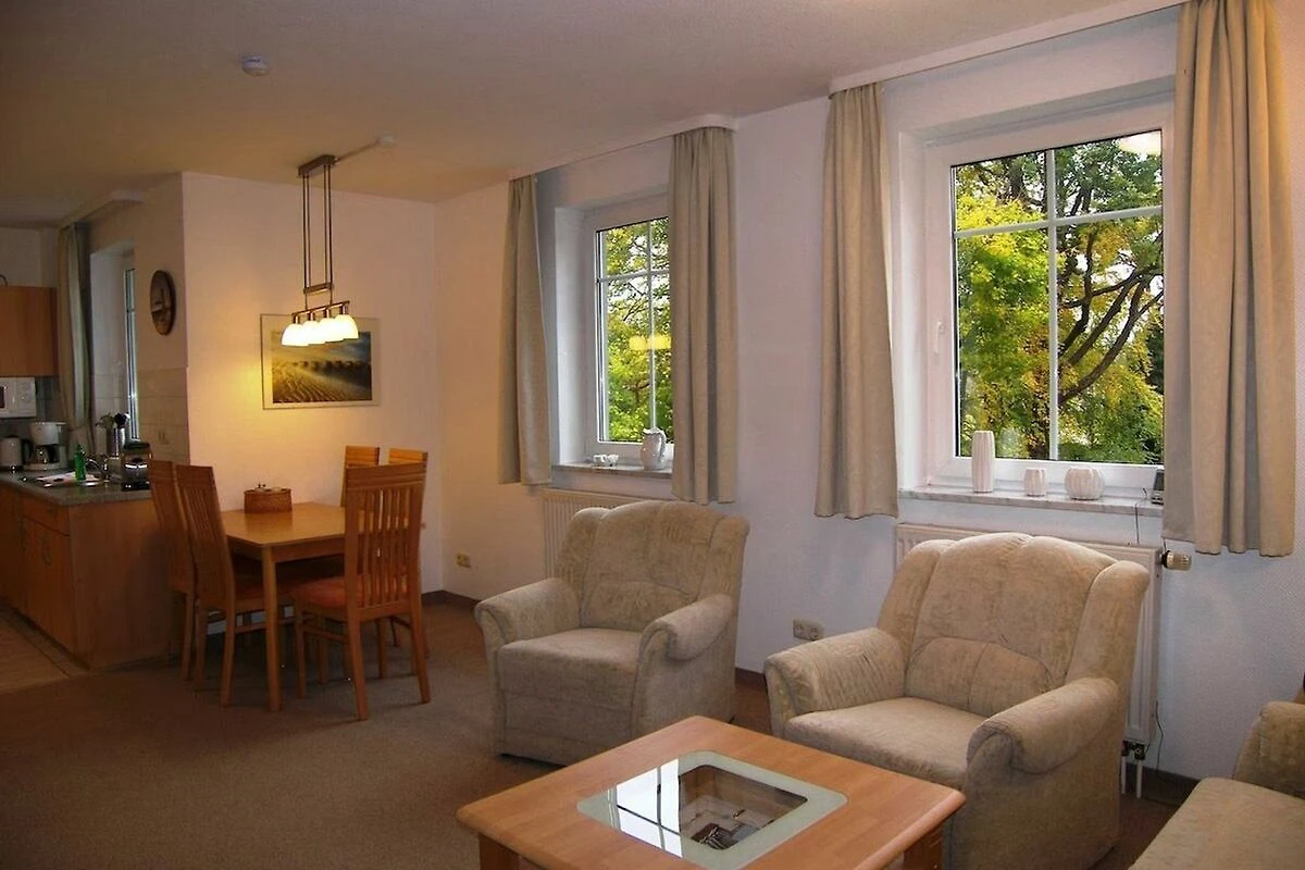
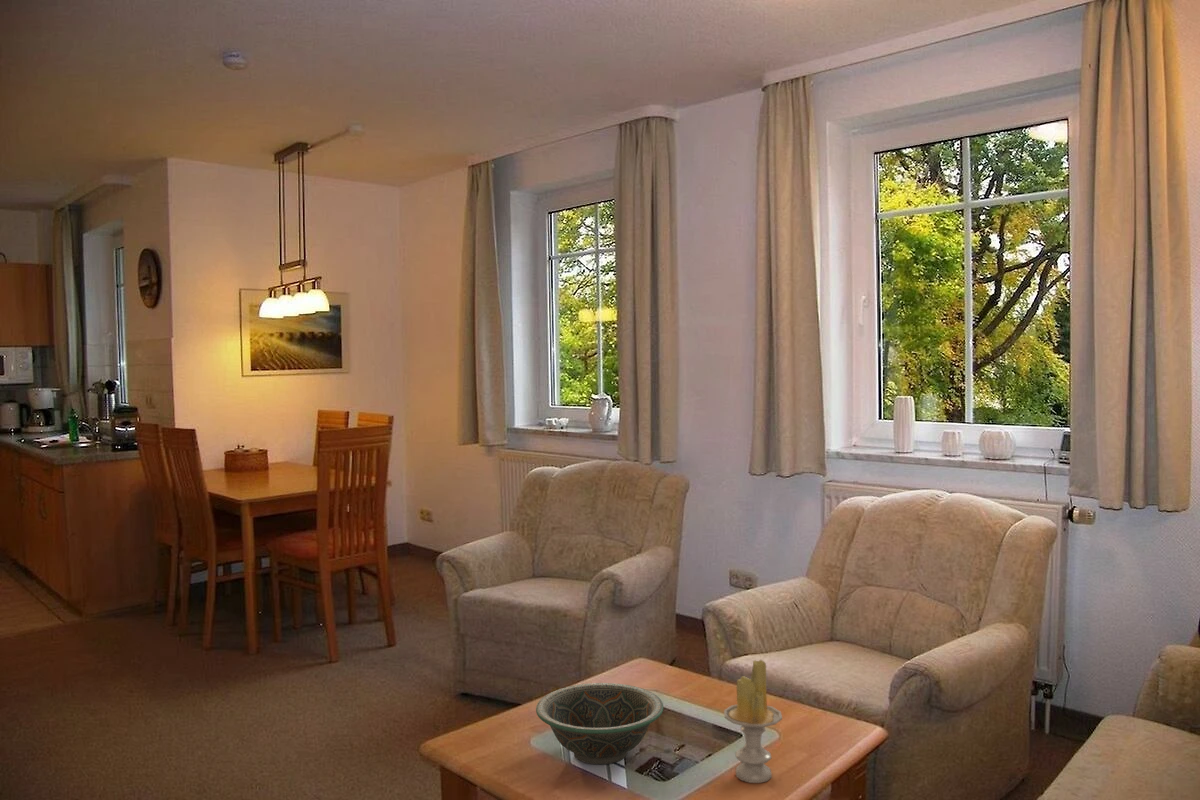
+ decorative bowl (600, 728)
+ candle (752, 718)
